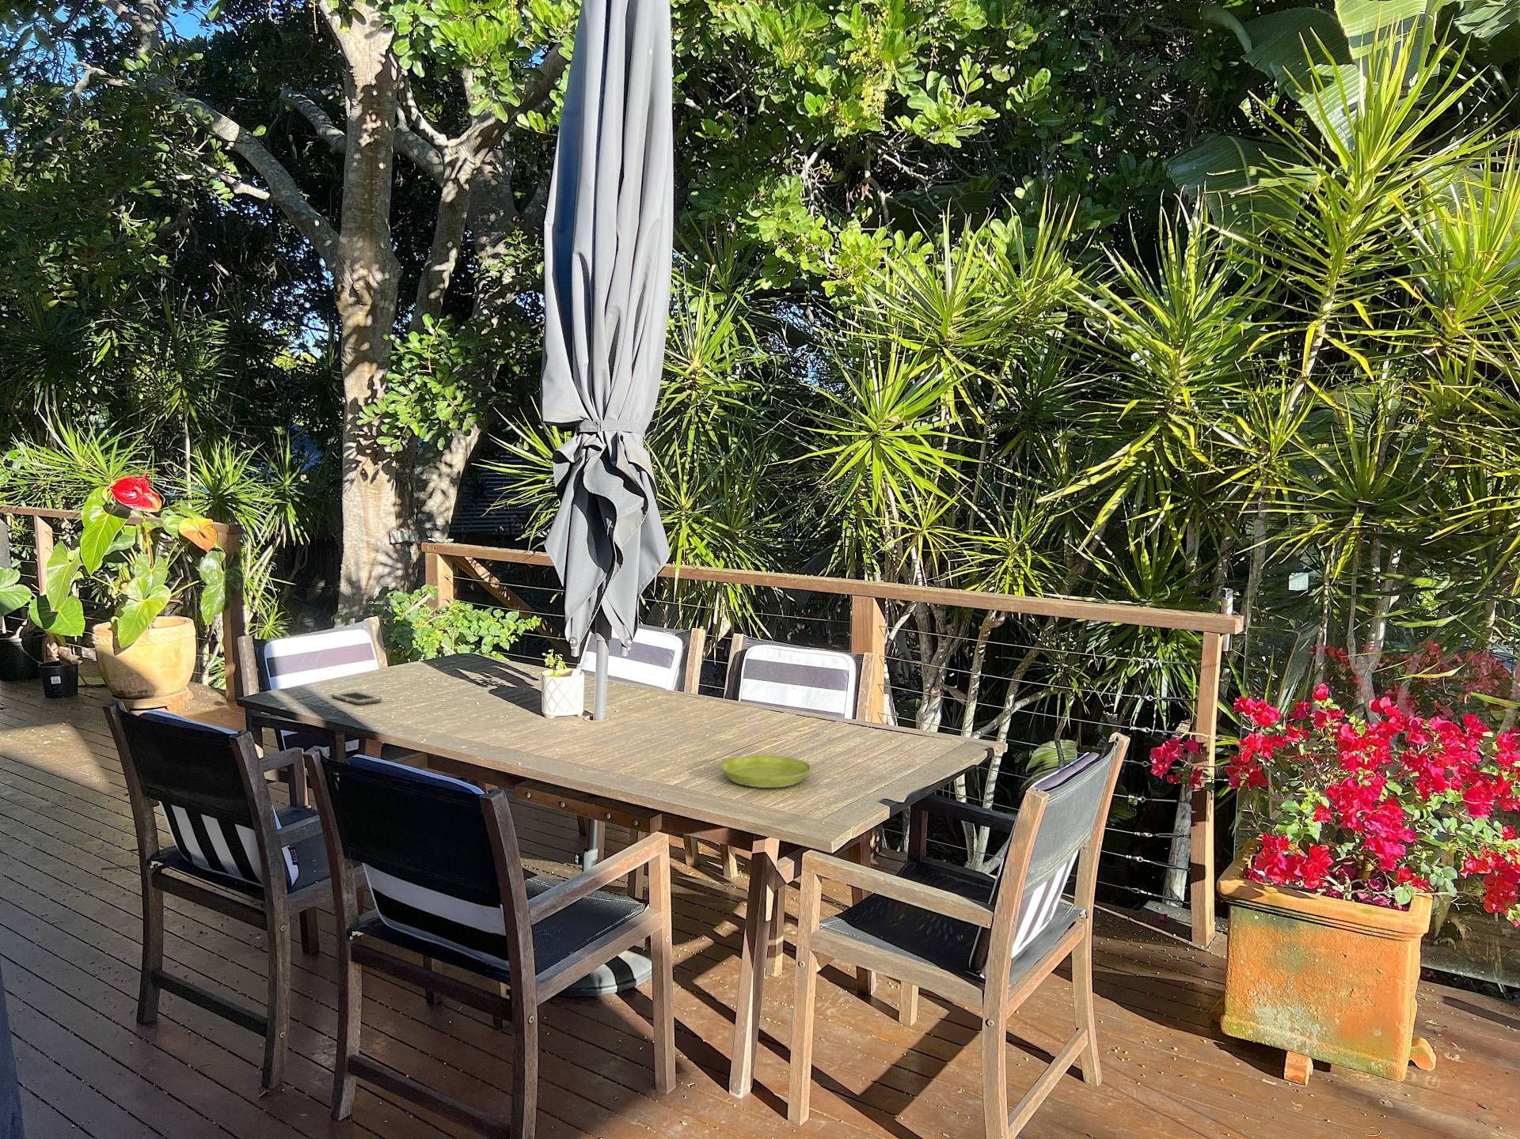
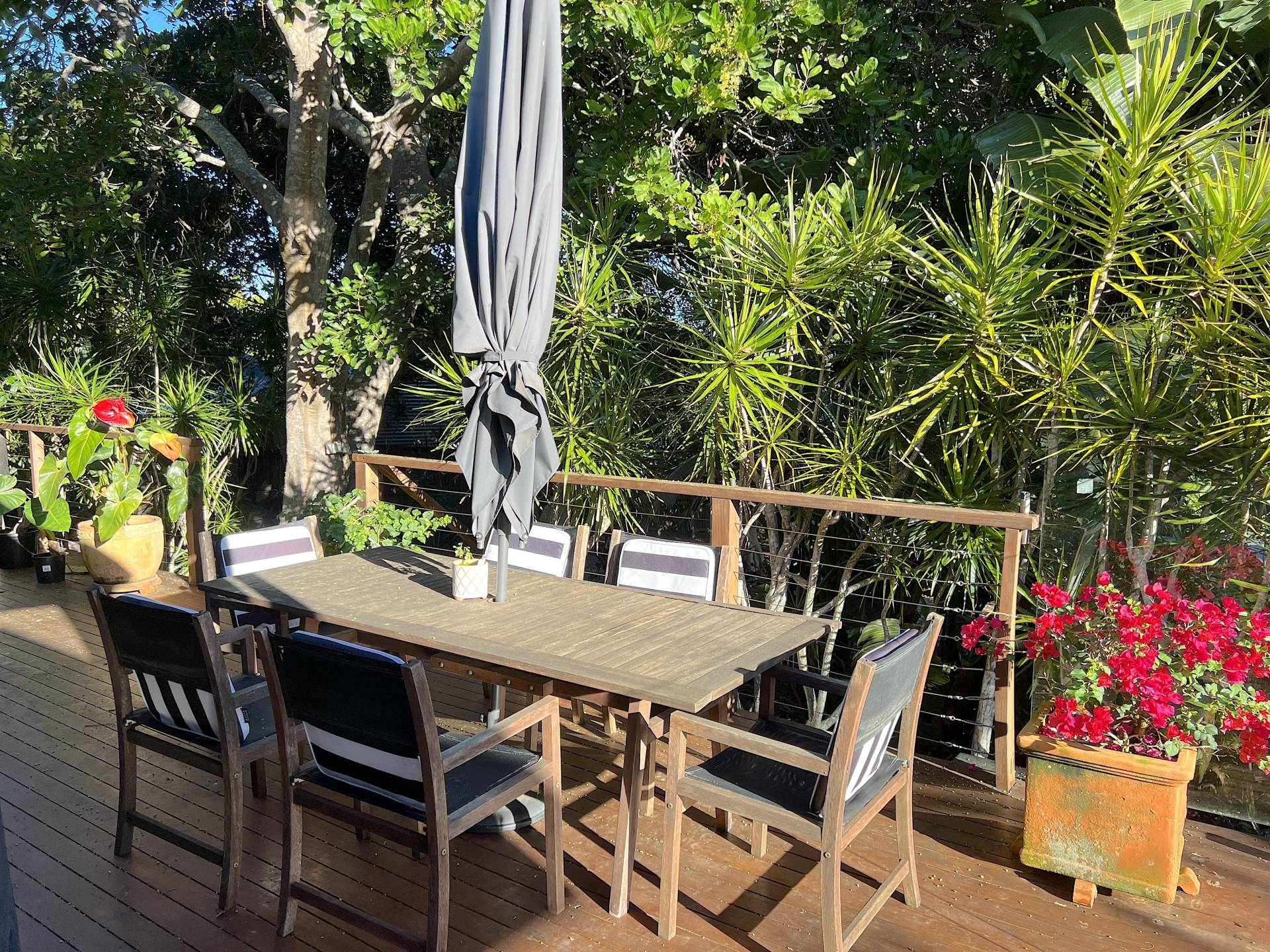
- cell phone (357, 698)
- saucer (765, 772)
